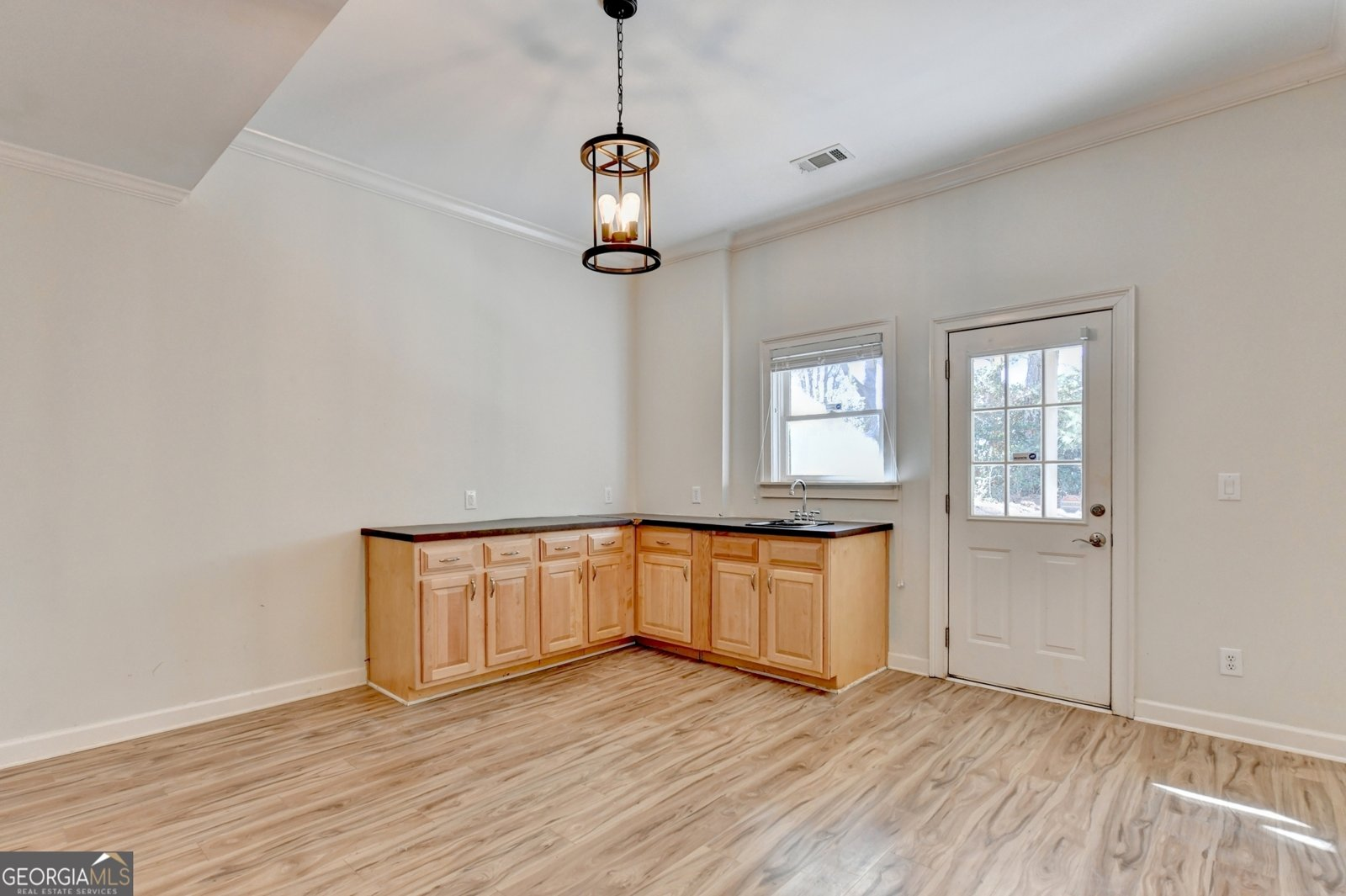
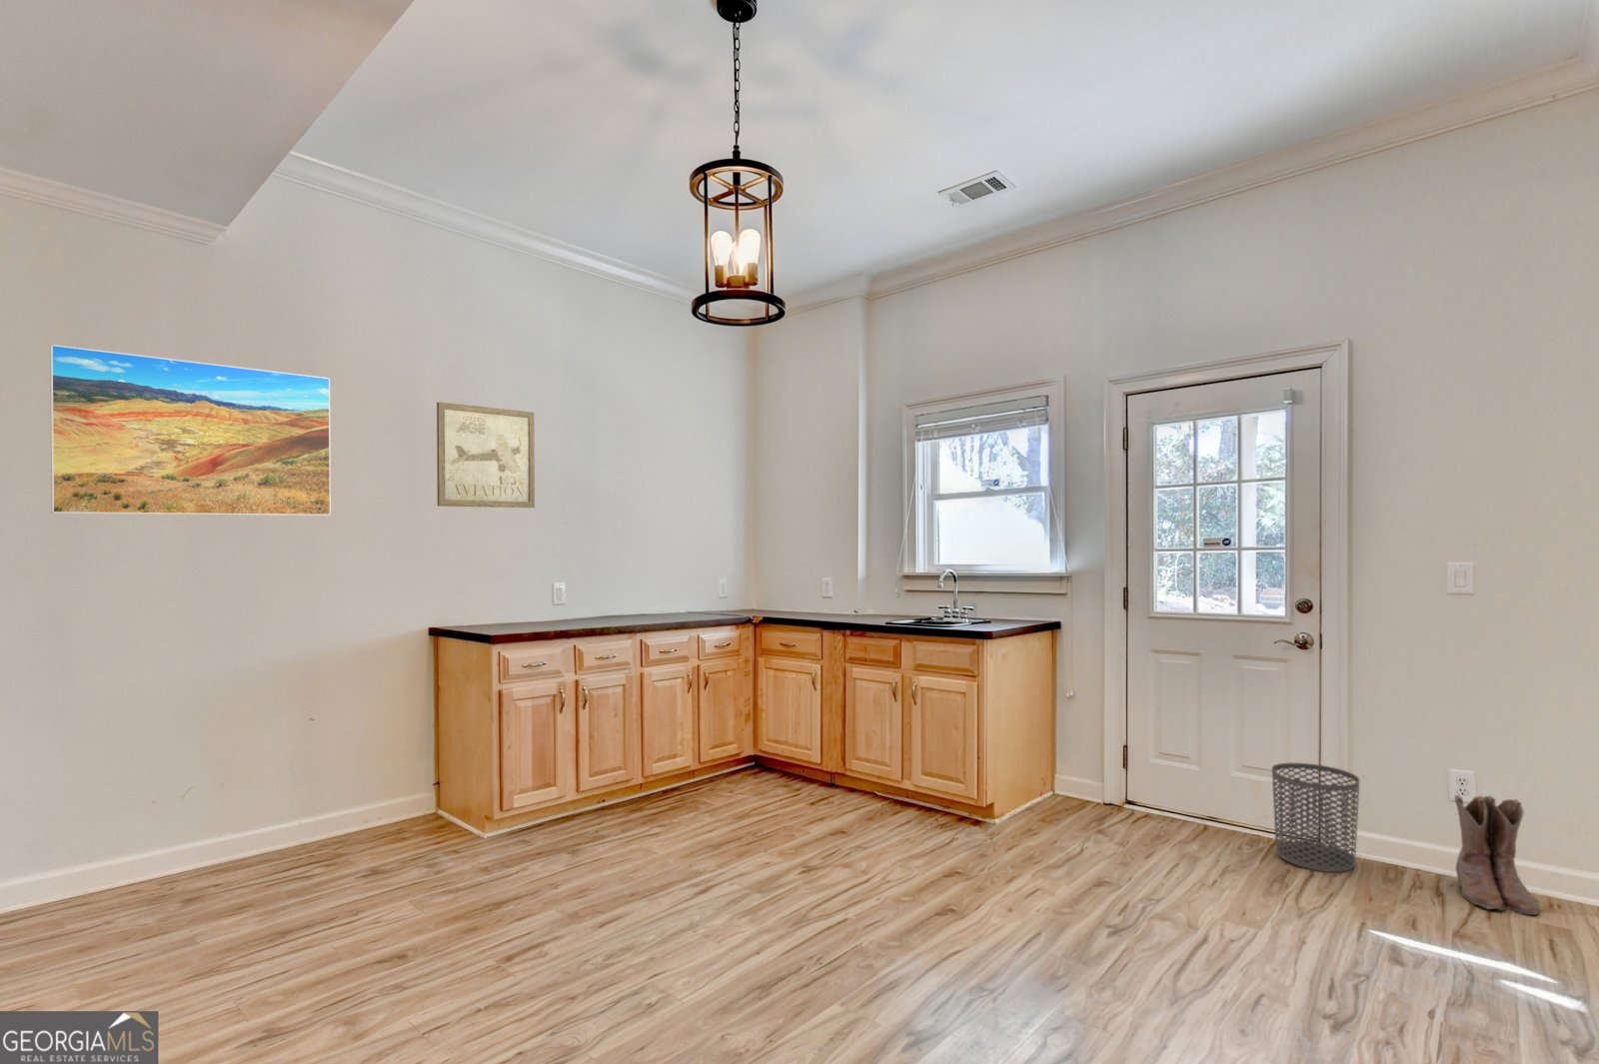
+ boots (1496, 849)
+ wall art (488, 456)
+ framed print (204, 438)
+ waste bin (1314, 816)
